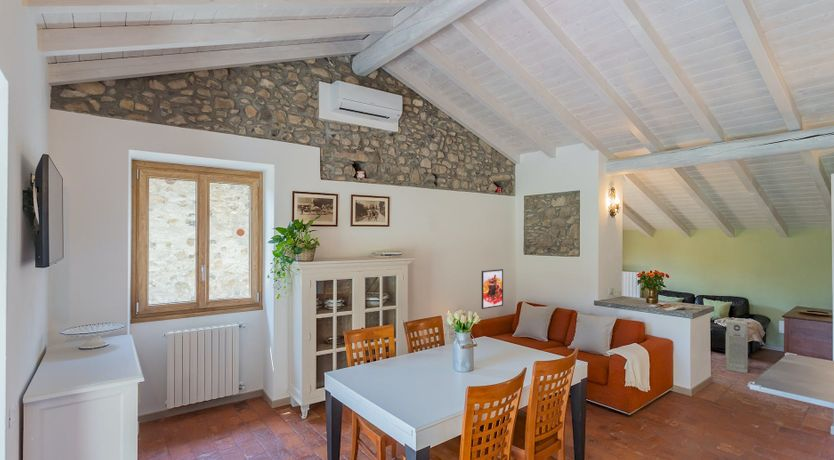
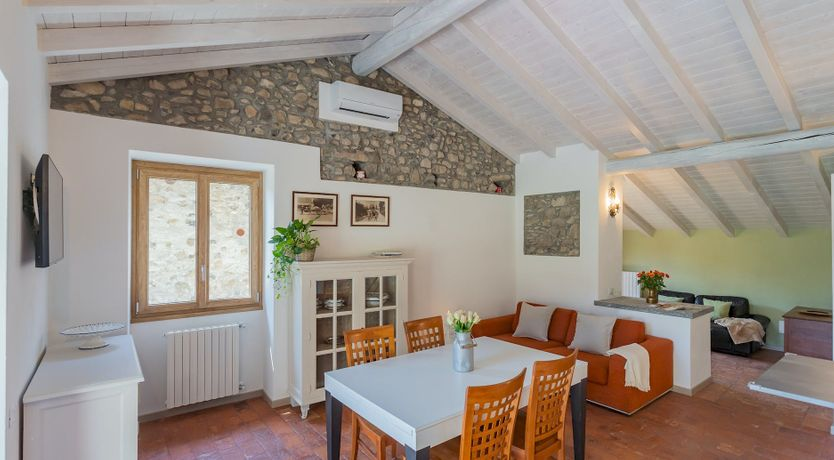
- air purifier (736, 344)
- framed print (492, 288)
